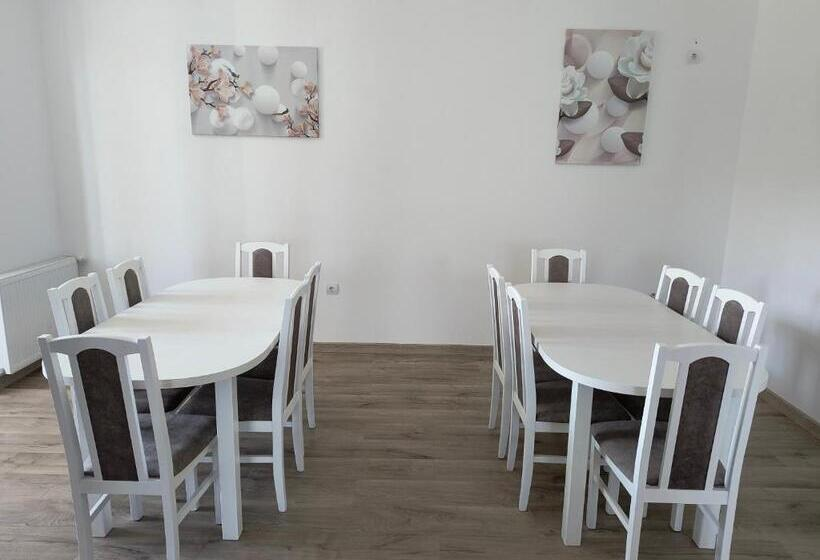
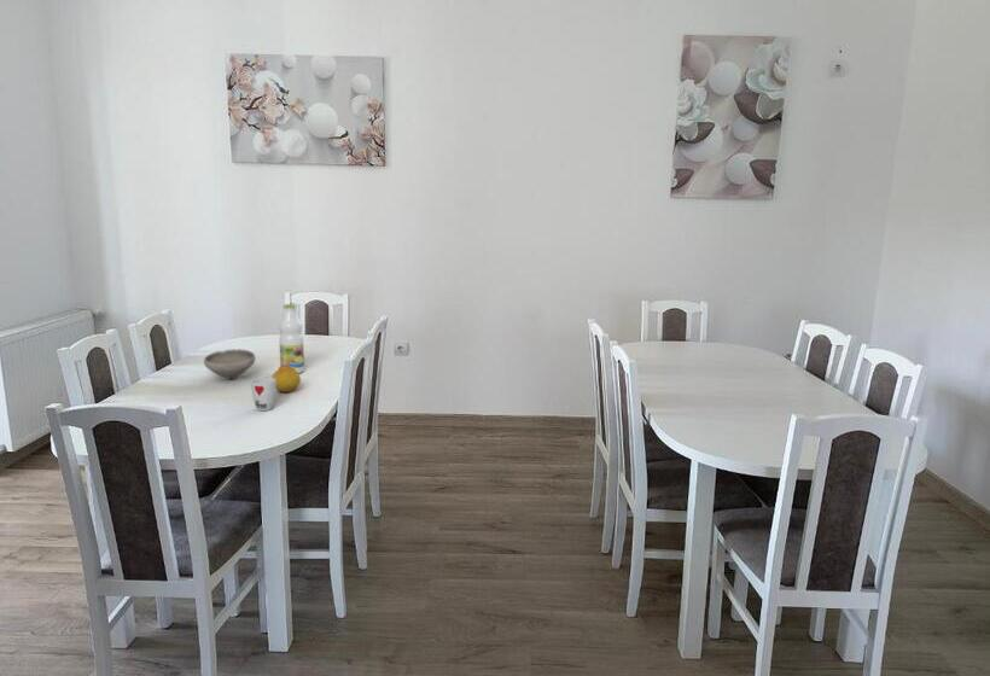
+ bowl (229, 366)
+ fruit (285, 378)
+ bottle (291, 338)
+ cup (263, 394)
